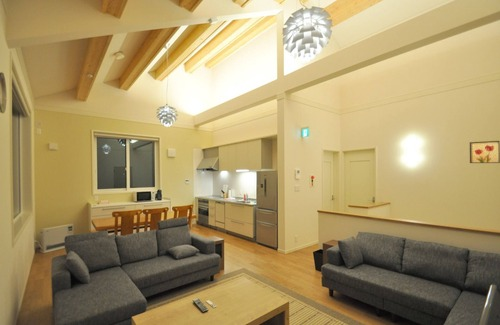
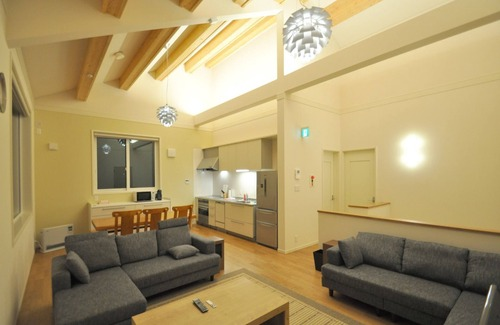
- wall art (484, 152)
